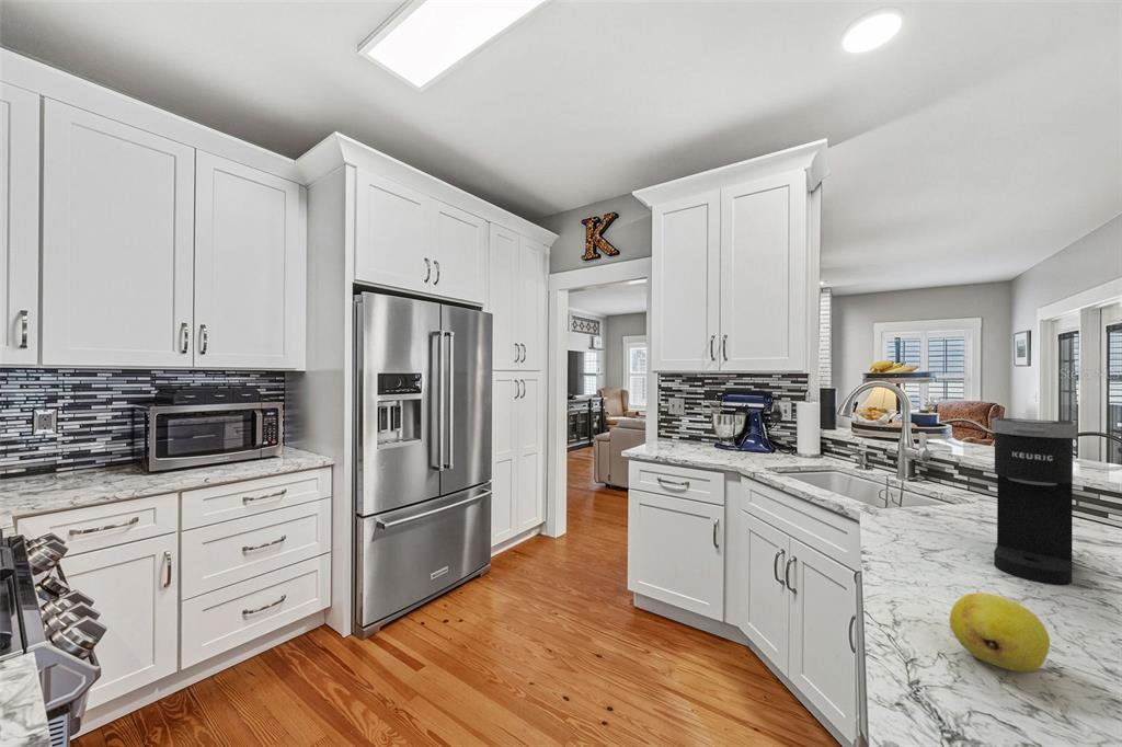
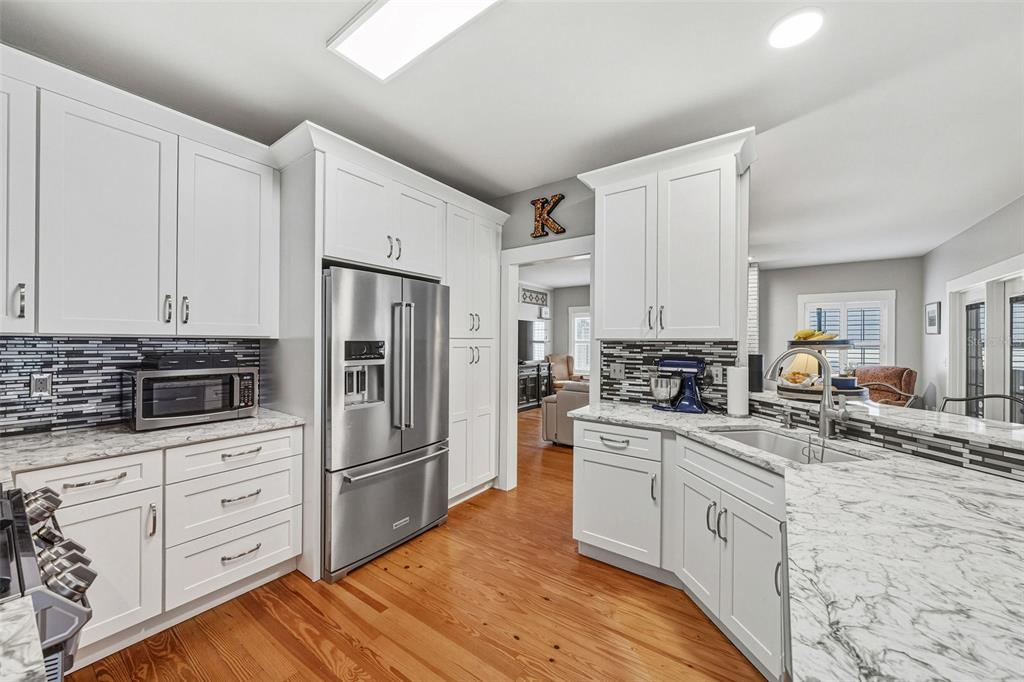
- coffee maker (1033, 491)
- fruit (996, 630)
